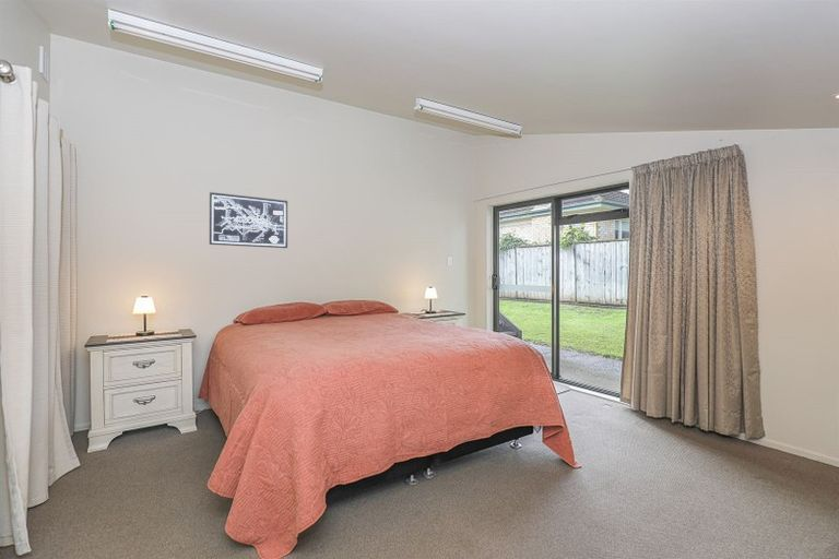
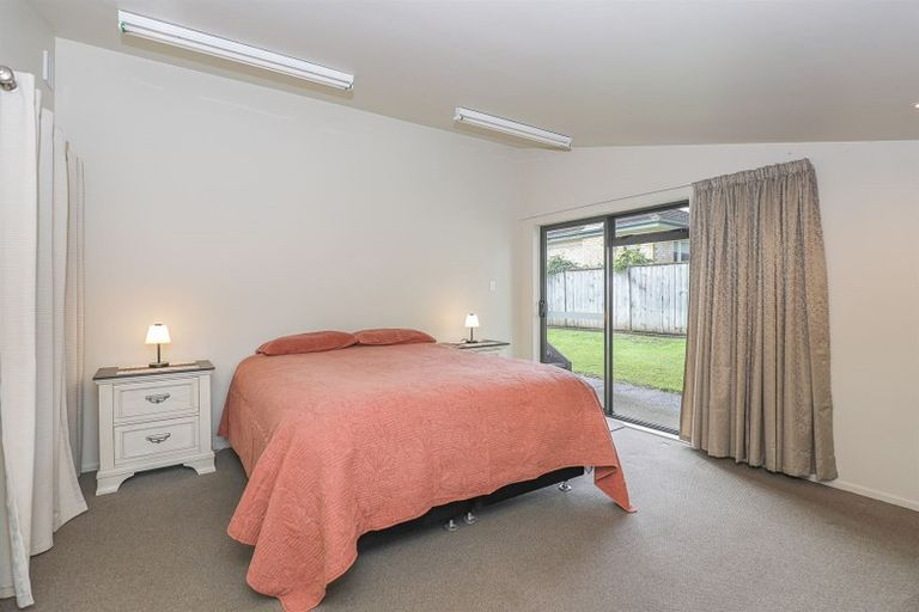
- wall art (250, 221)
